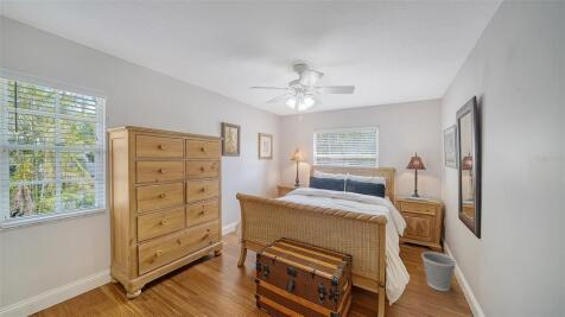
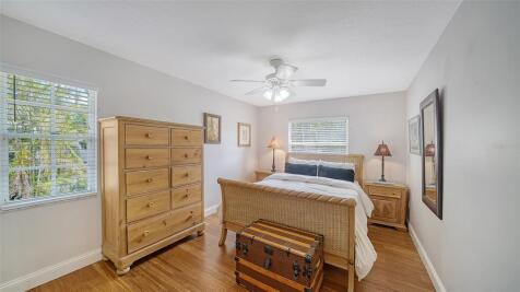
- wastebasket (438, 271)
